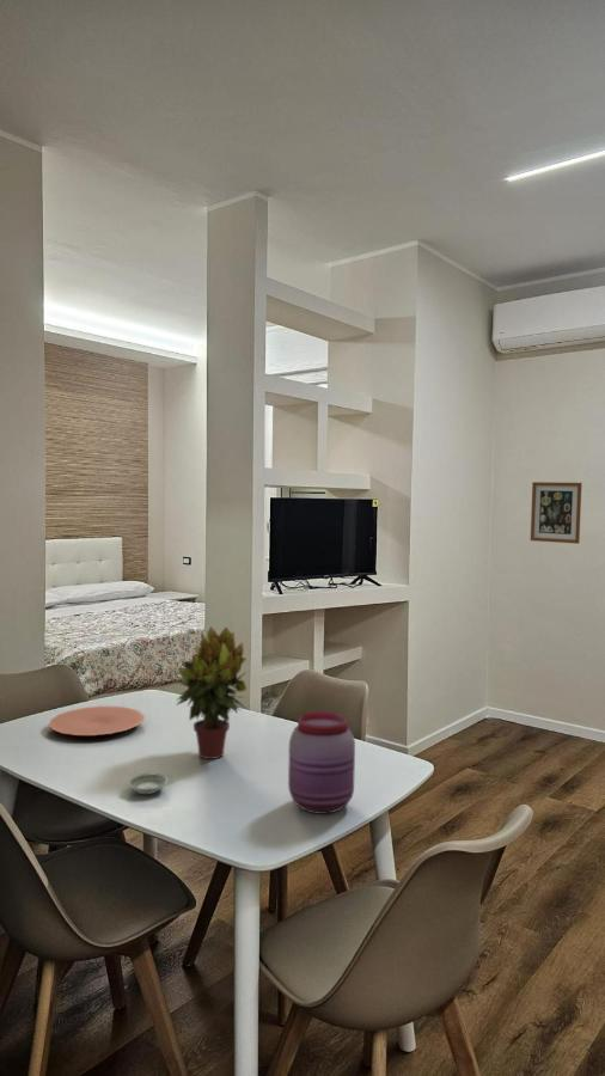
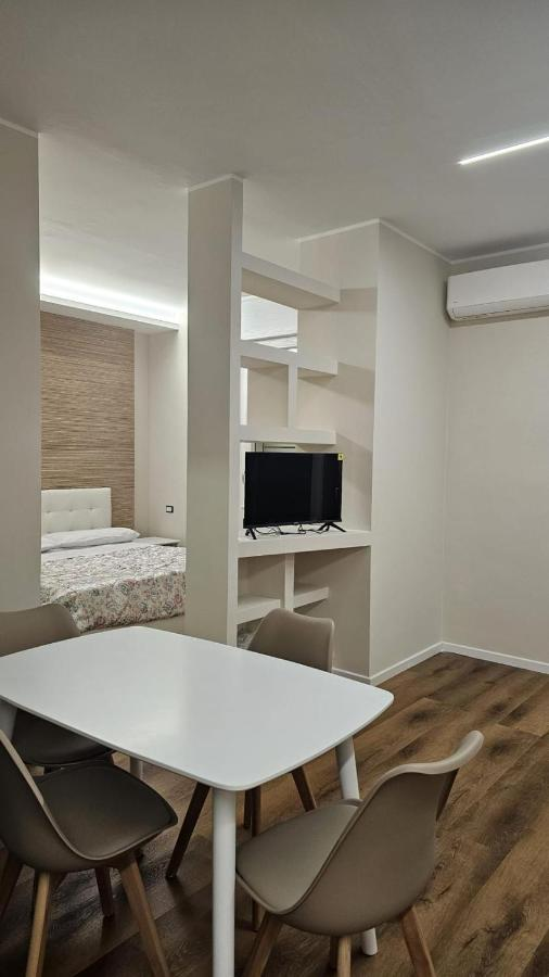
- wall art (555, 512)
- jar (322, 762)
- potted plant (212, 691)
- saucer (147, 784)
- plate (97, 723)
